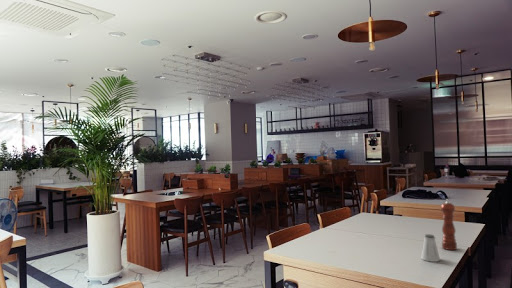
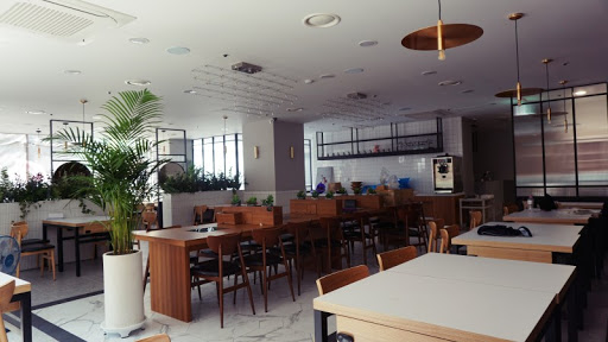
- pepper mill (448, 223)
- saltshaker (430, 247)
